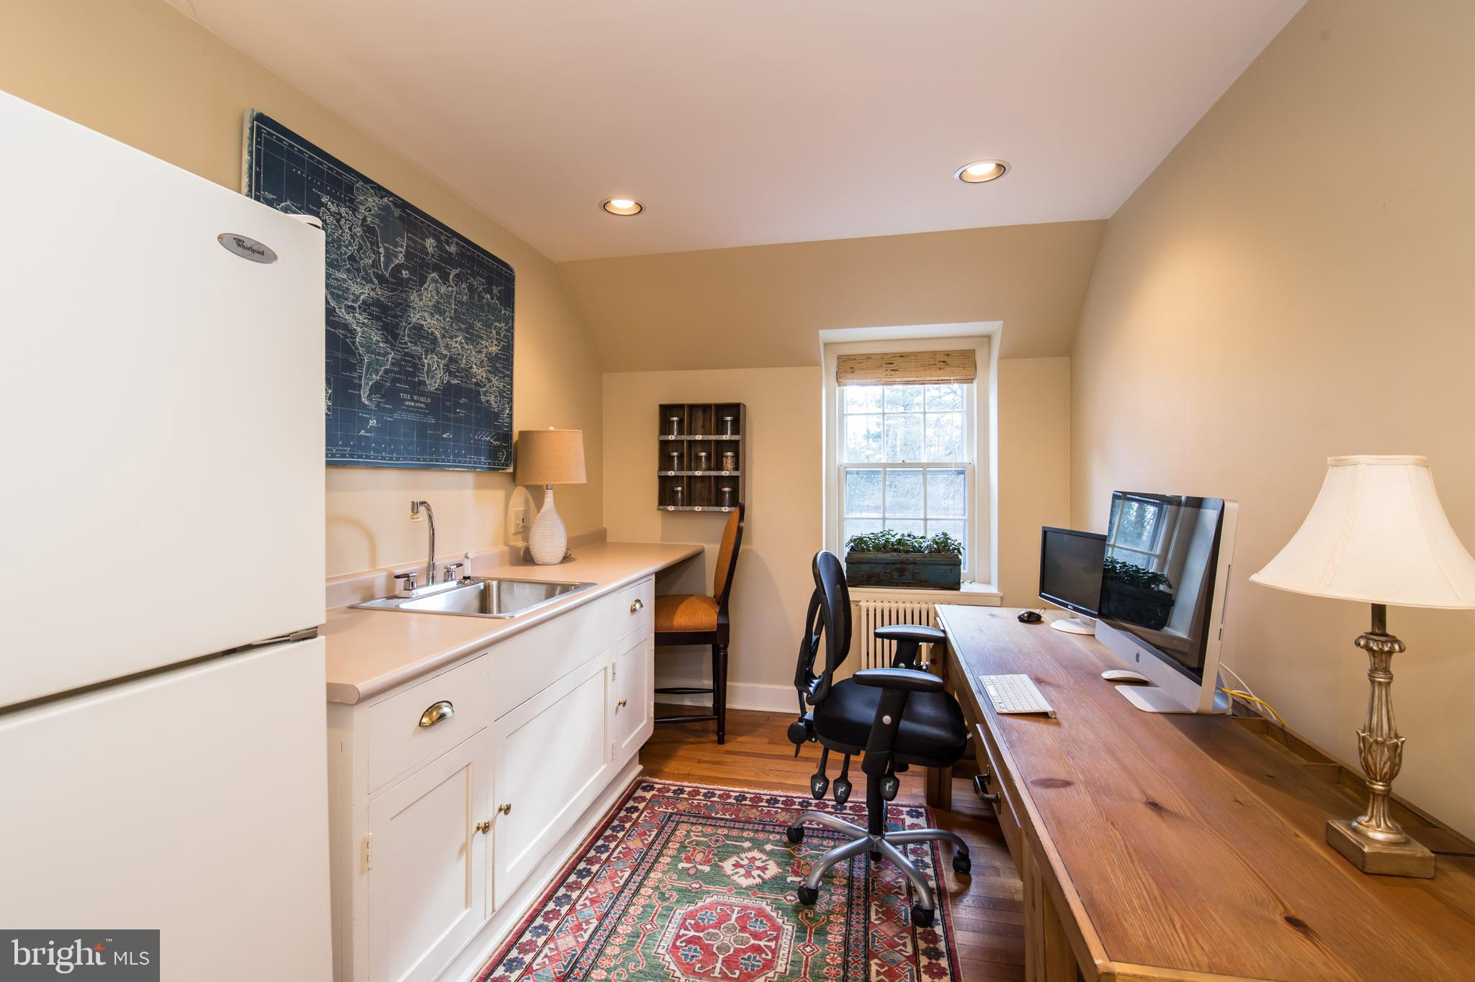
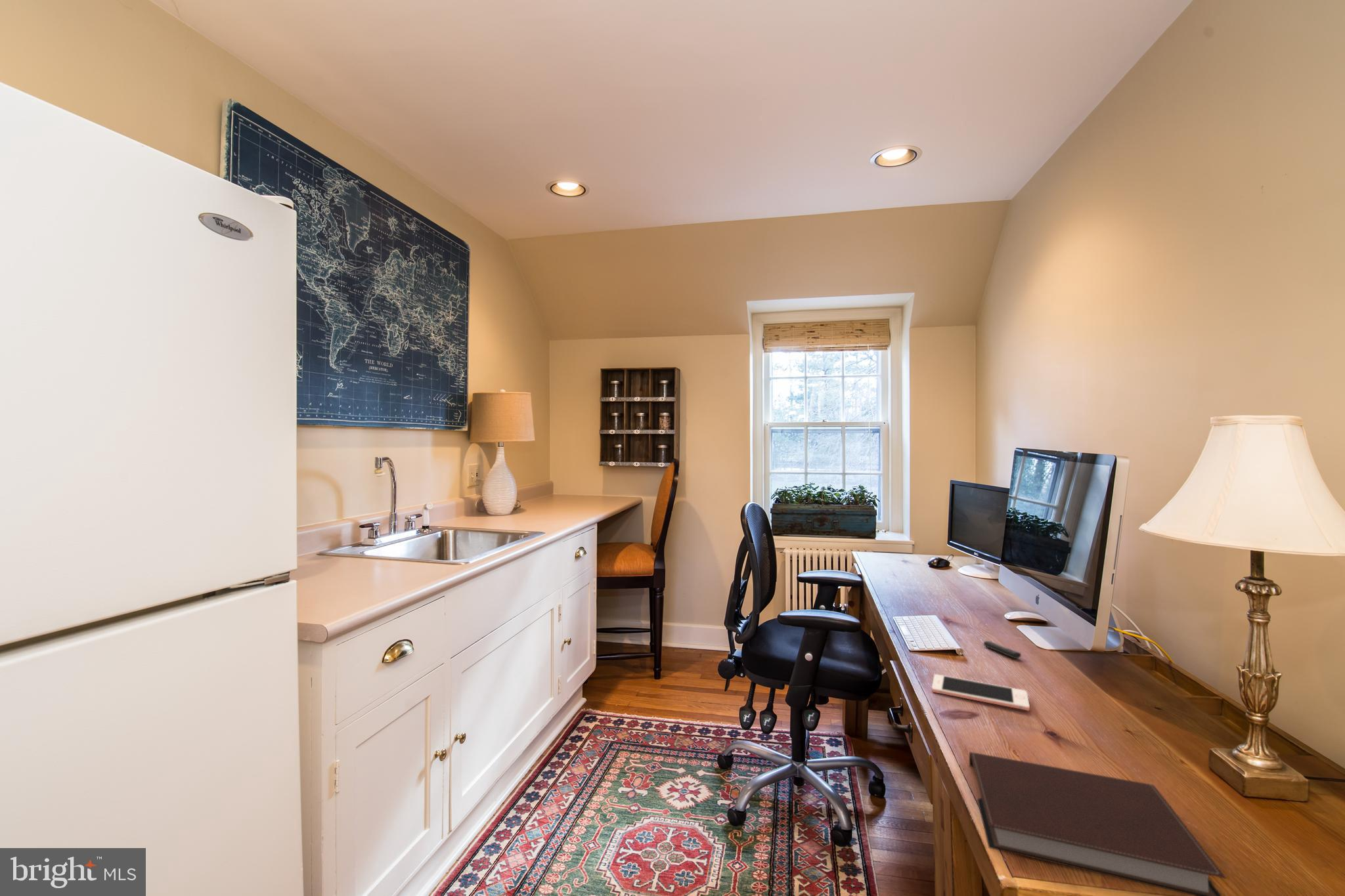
+ usb stick (1002, 649)
+ cell phone (979, 691)
+ notebook (1075, 813)
